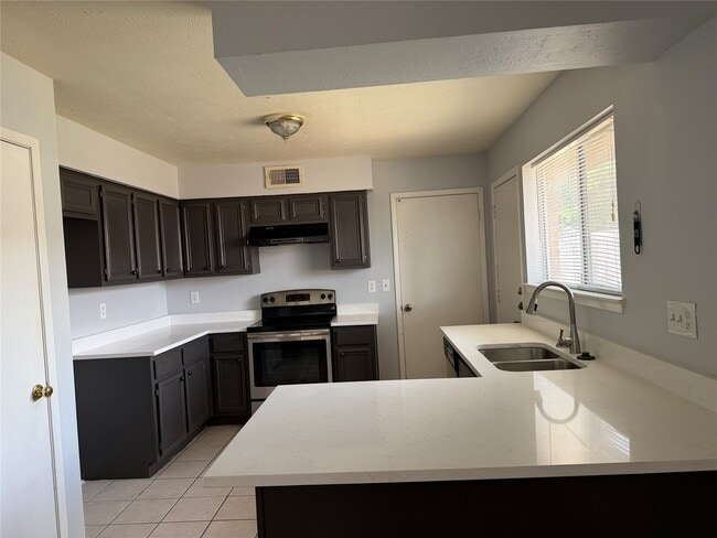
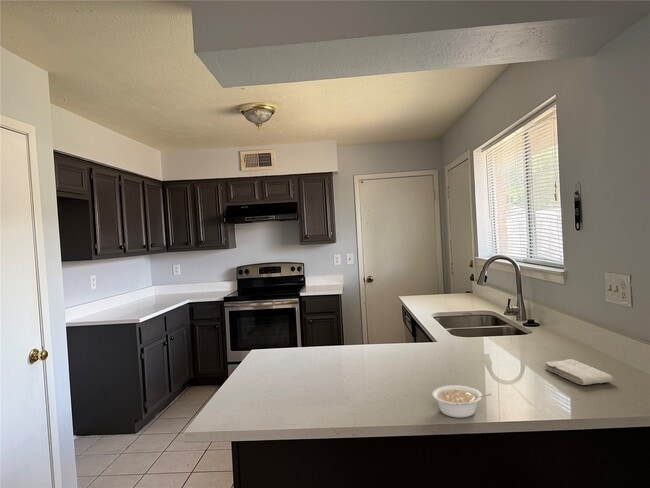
+ washcloth (576, 370)
+ legume (458, 400)
